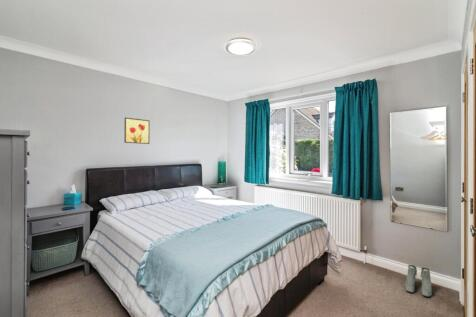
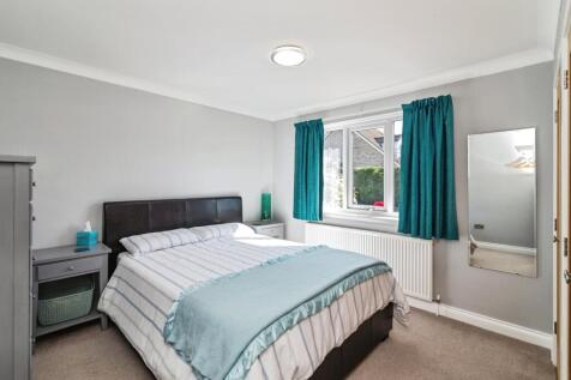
- wall art (137, 131)
- boots (420, 277)
